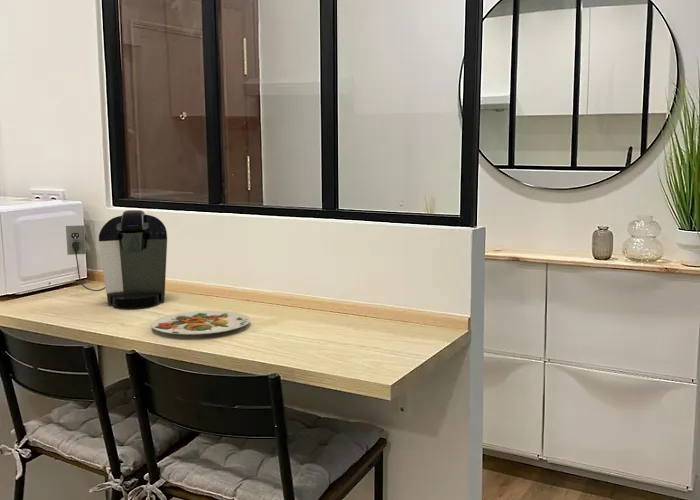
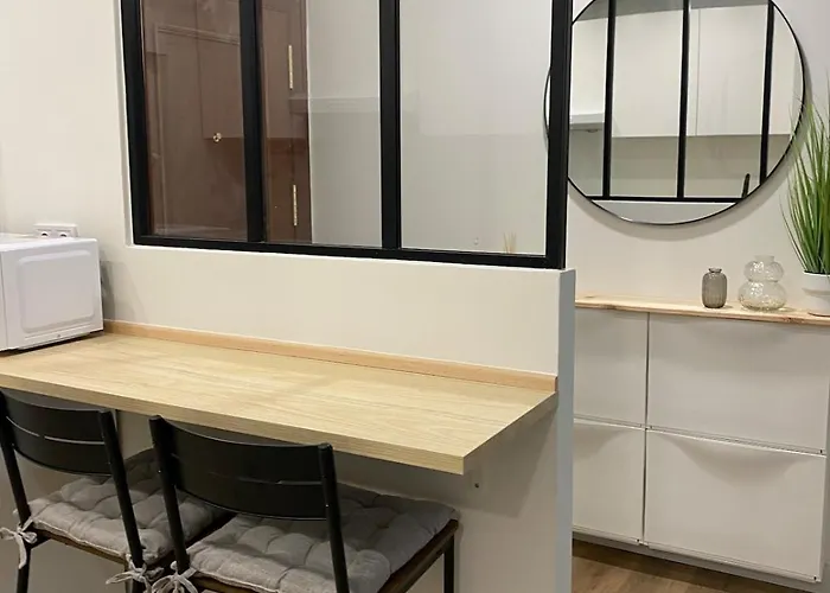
- coffee maker (116, 257)
- plate (201, 323)
